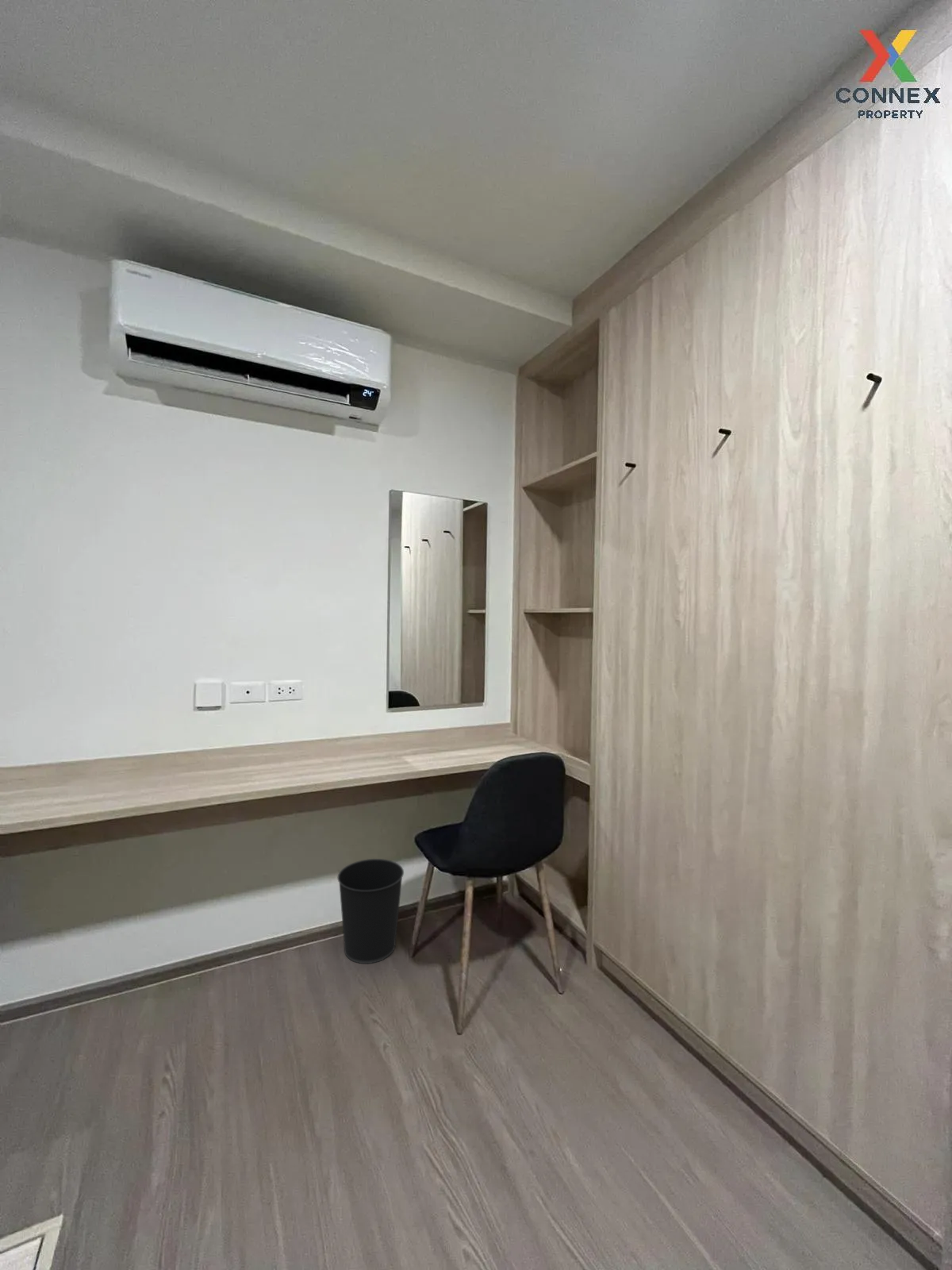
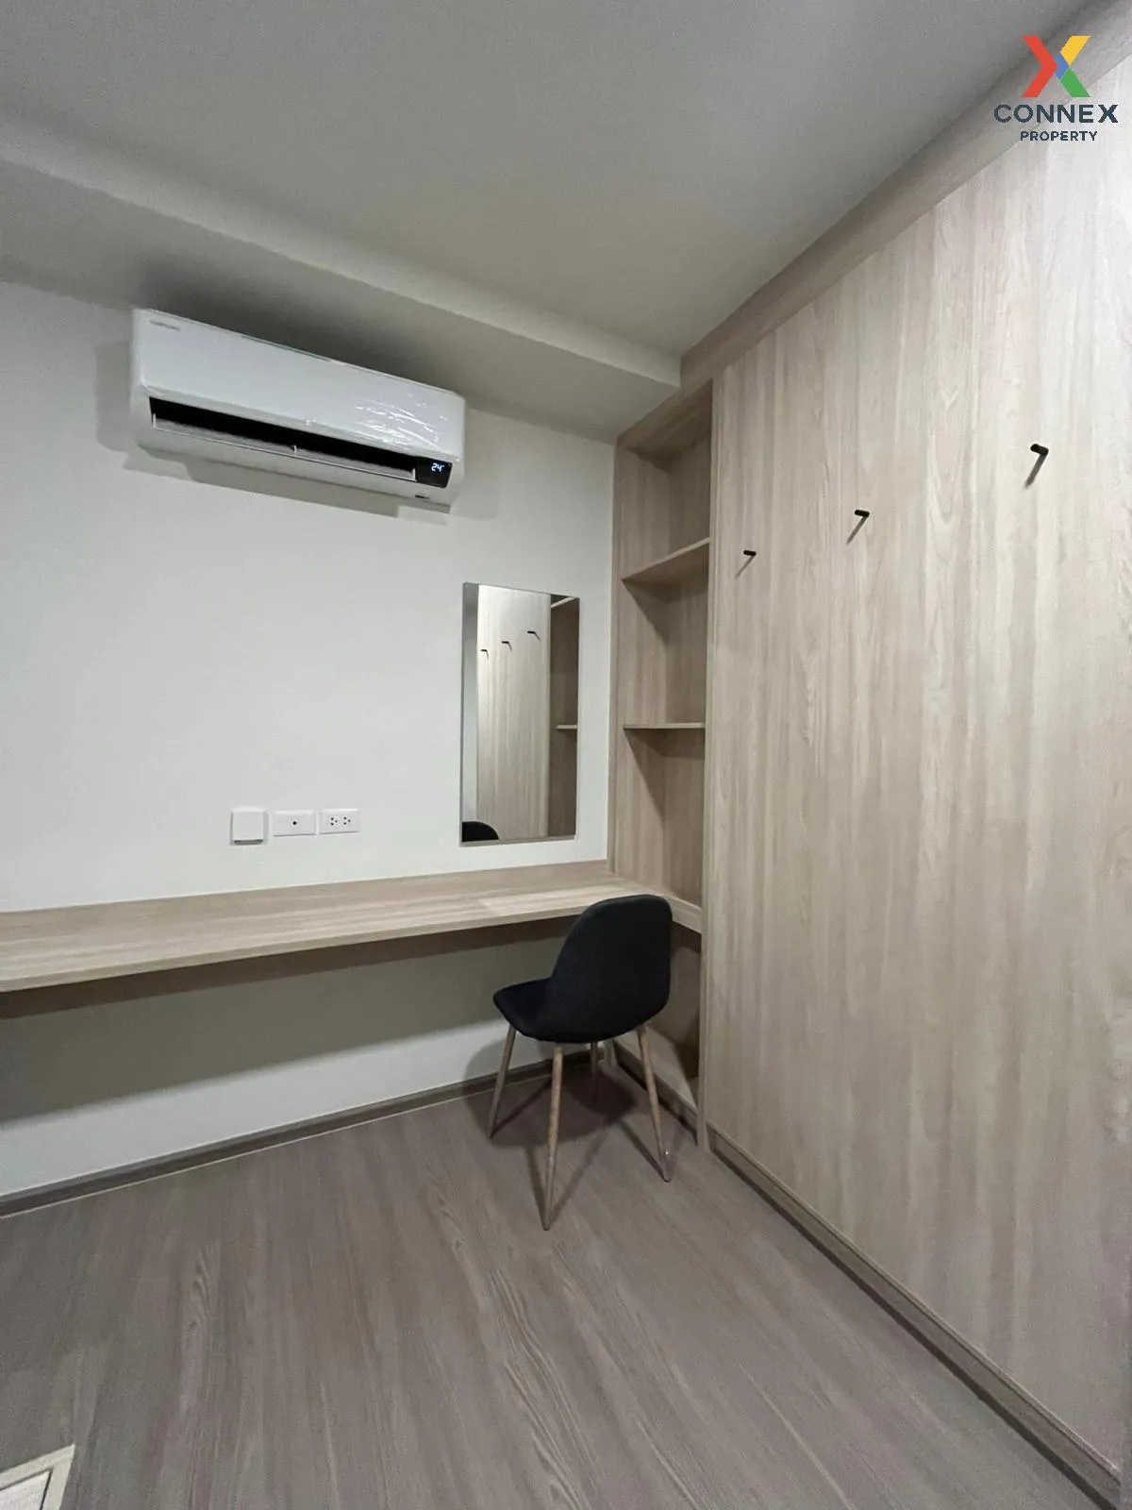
- wastebasket (370, 910)
